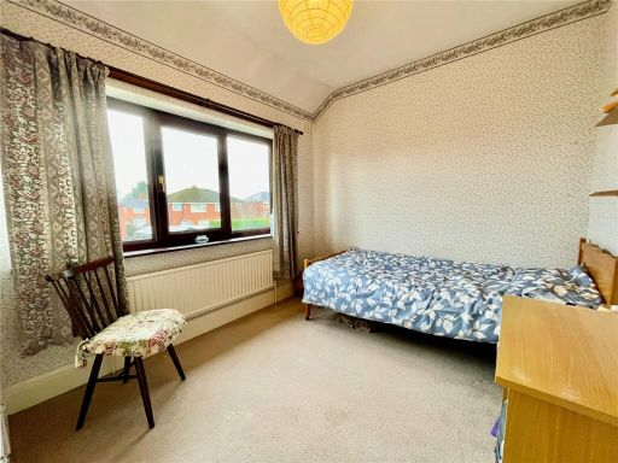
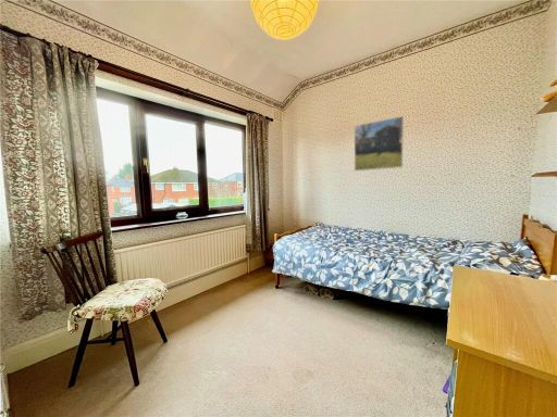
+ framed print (376, 146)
